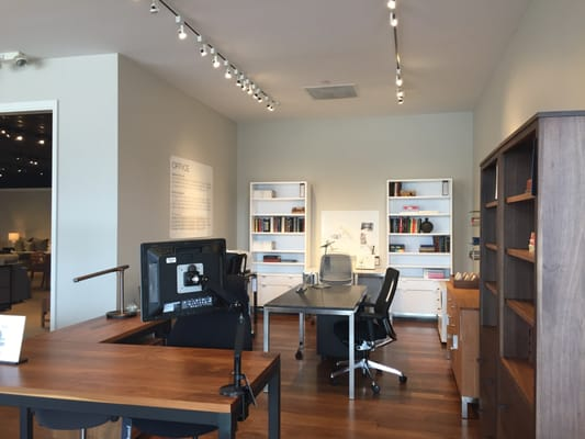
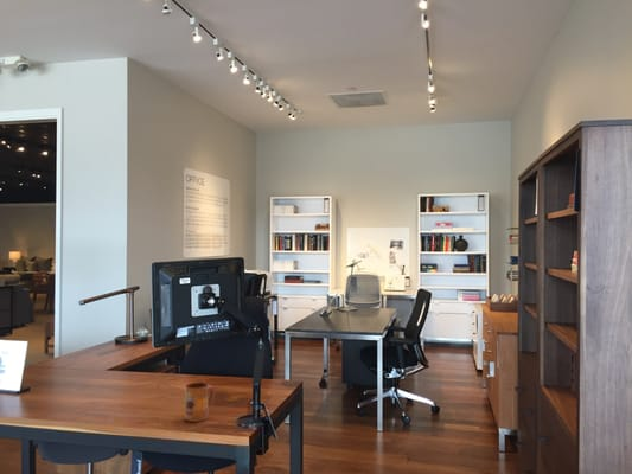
+ mug (200, 401)
